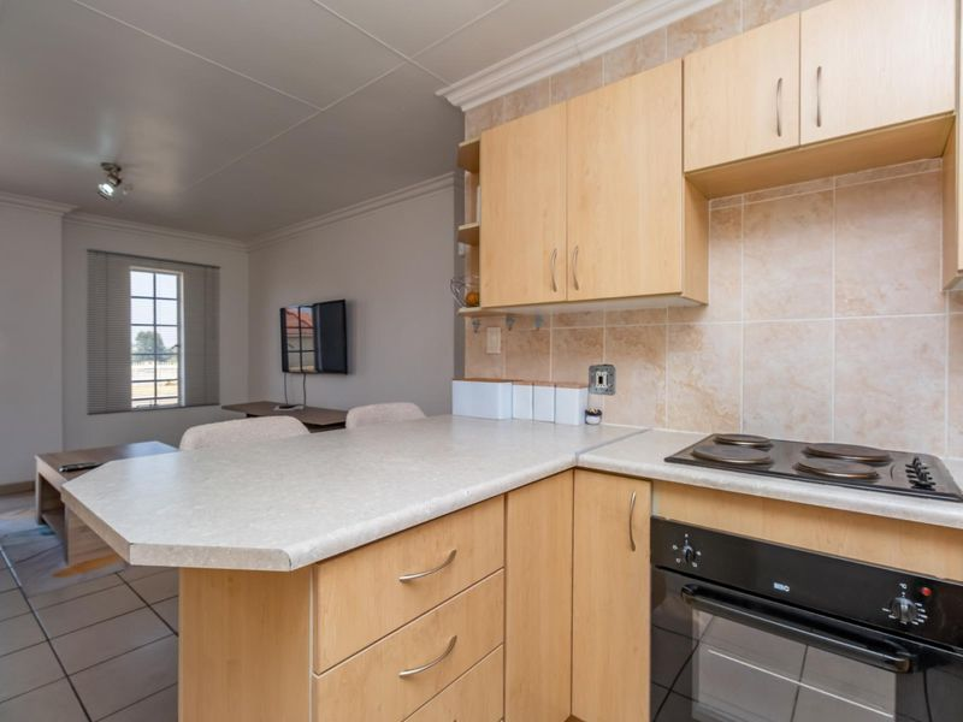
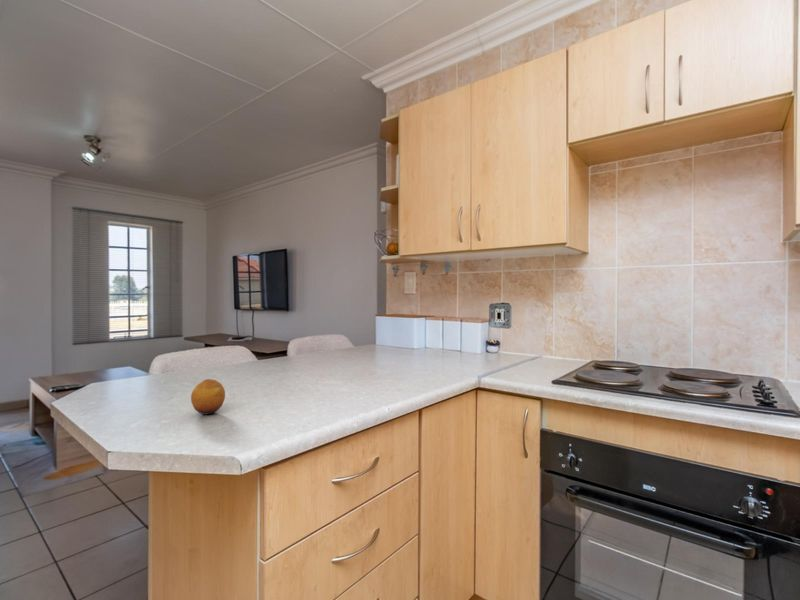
+ fruit (208, 396)
